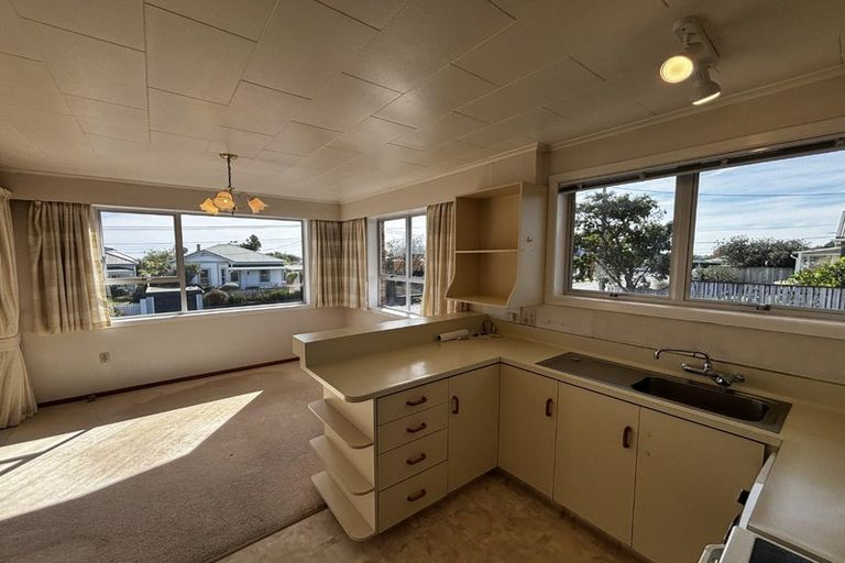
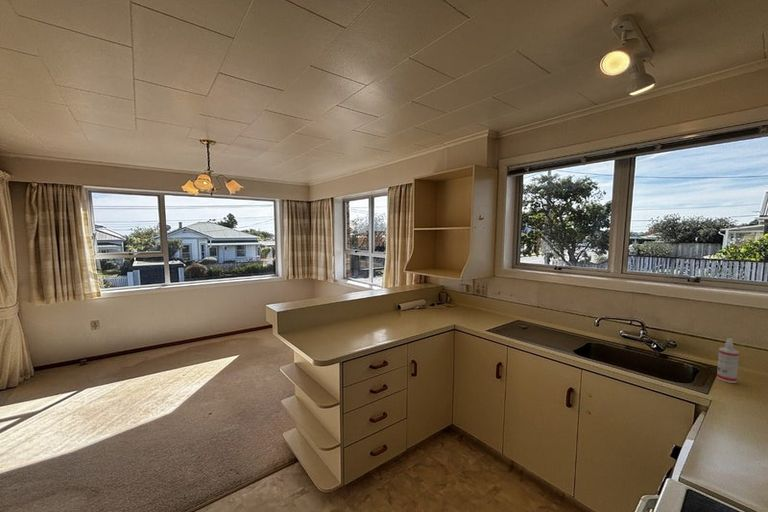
+ spray bottle (728, 359)
